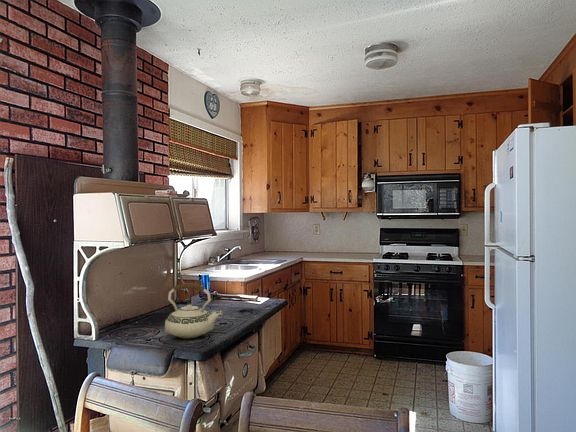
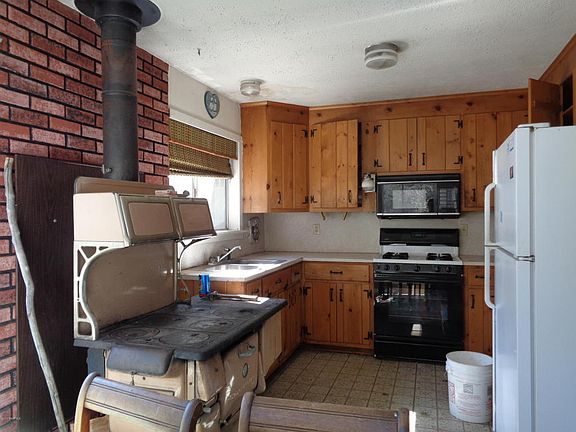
- teakettle (194, 309)
